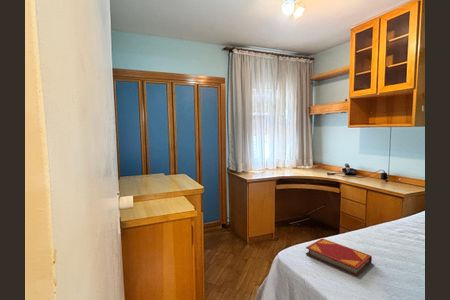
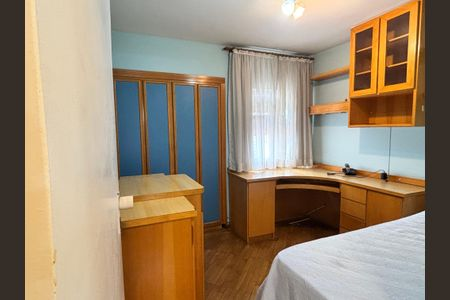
- hardback book (337, 254)
